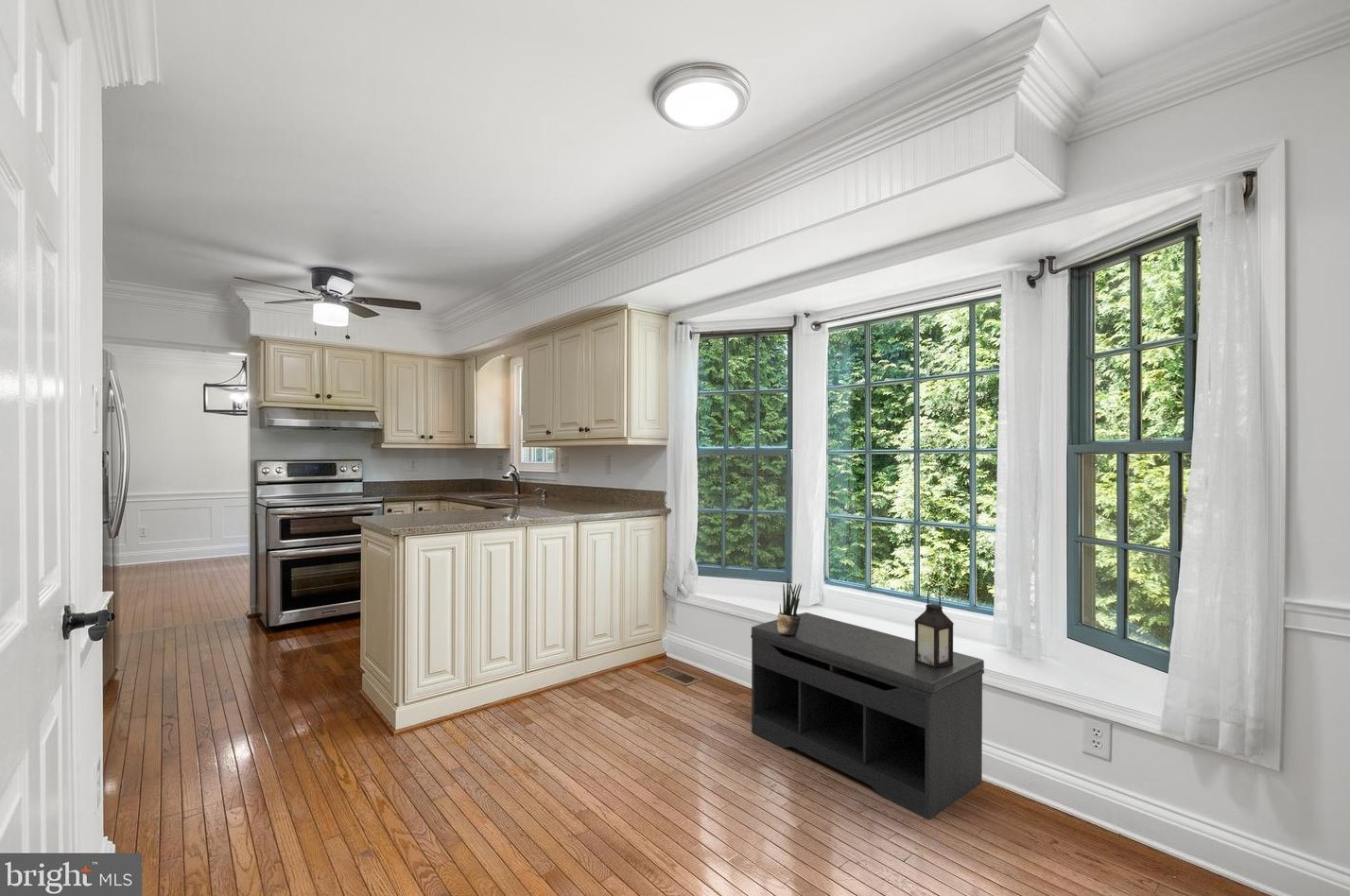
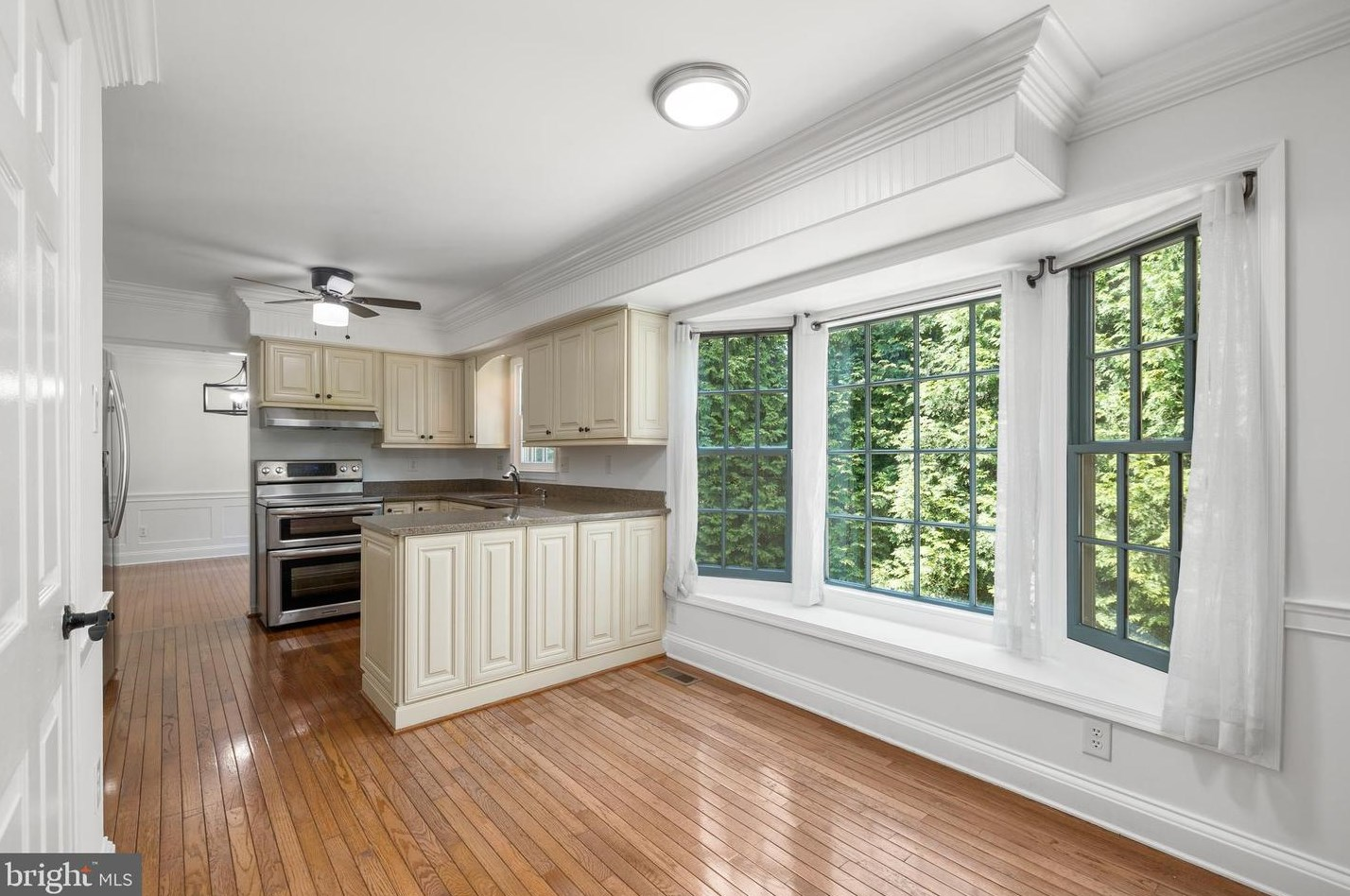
- lantern (933, 624)
- potted plant (790, 605)
- bench (857, 698)
